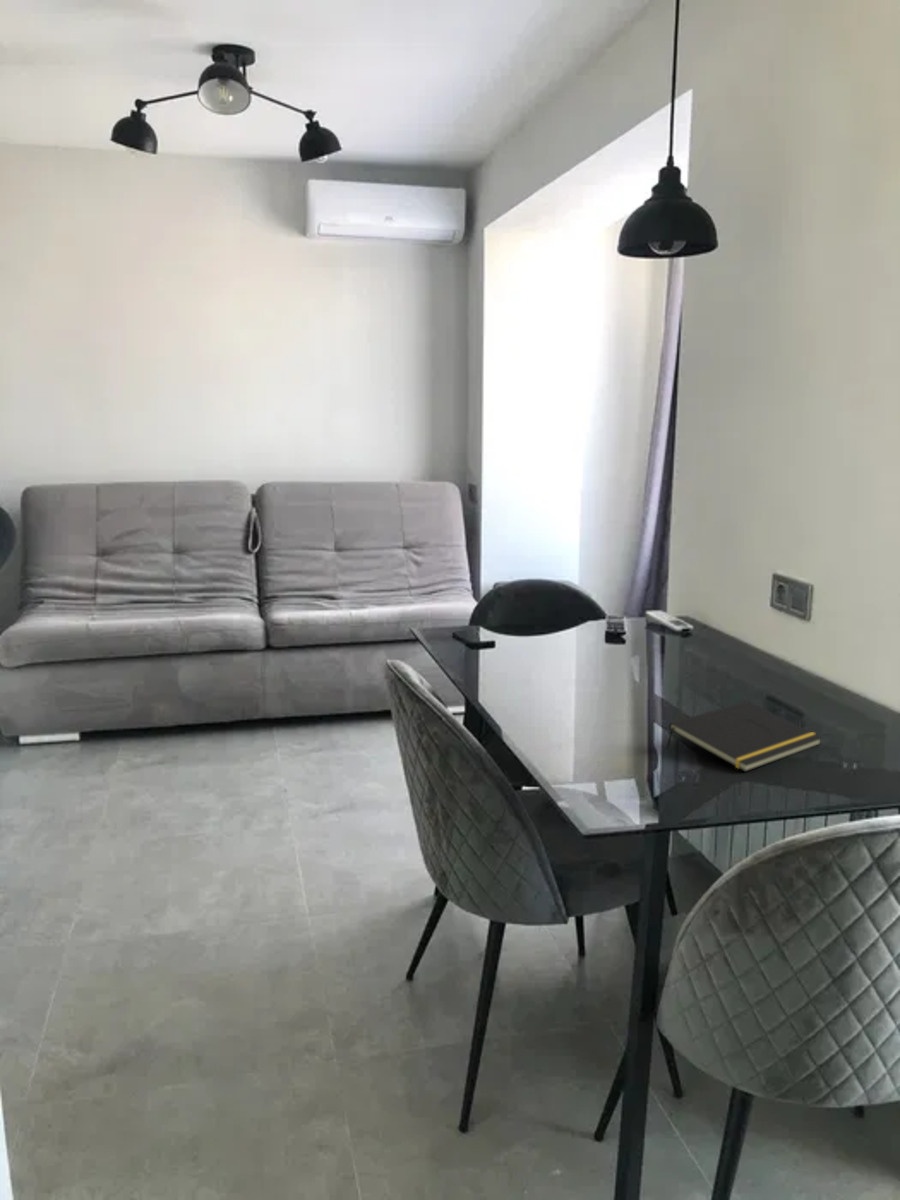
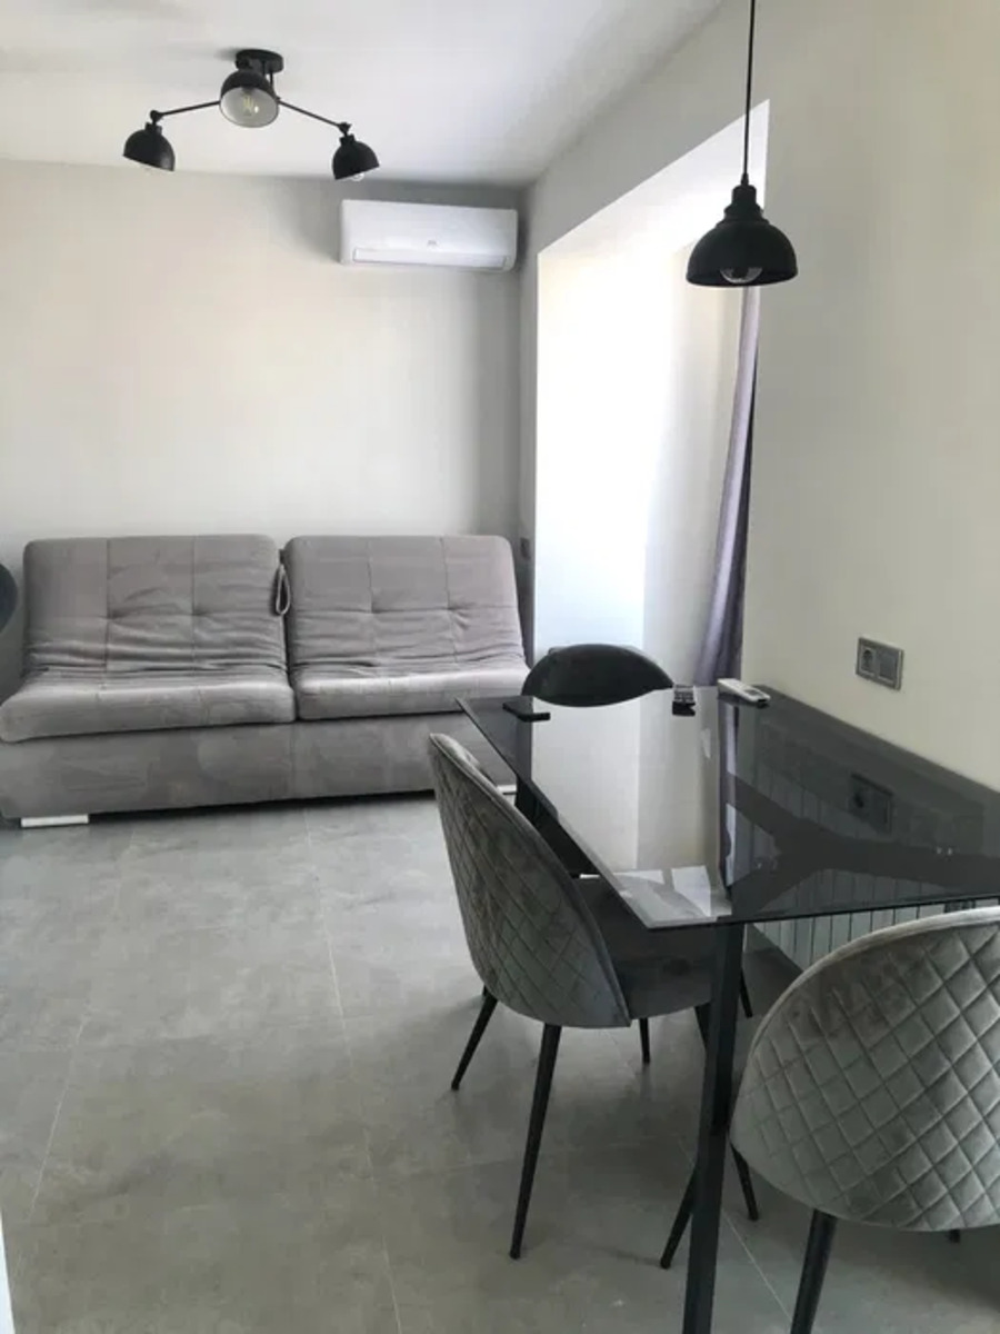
- notepad (746, 733)
